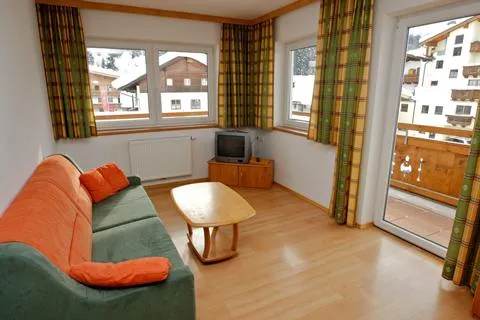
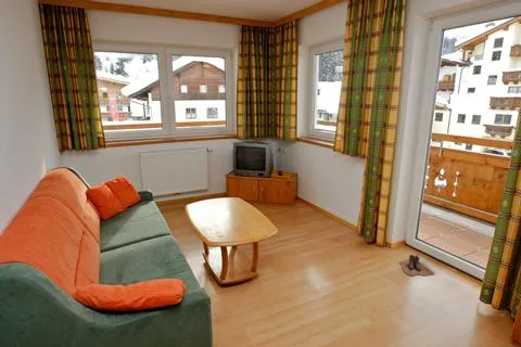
+ boots (416, 262)
